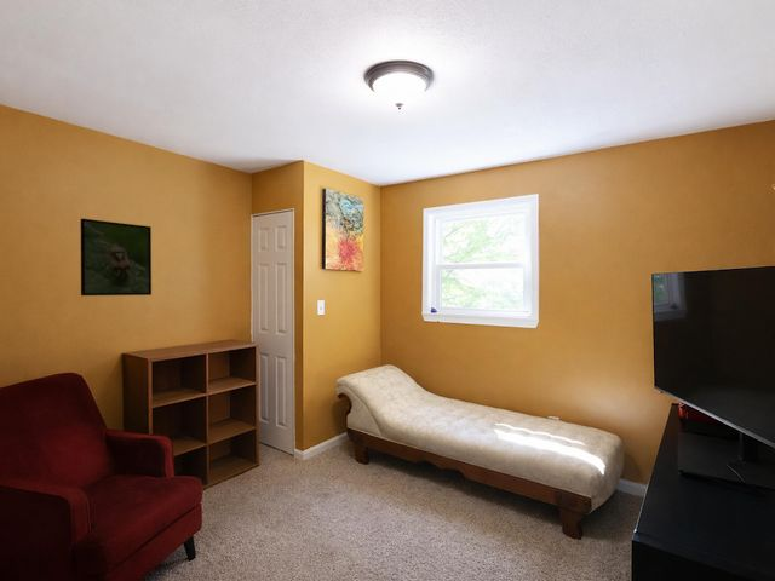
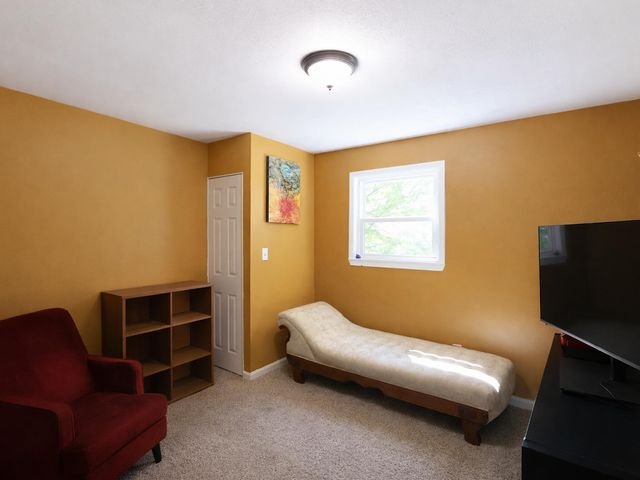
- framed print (117, 259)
